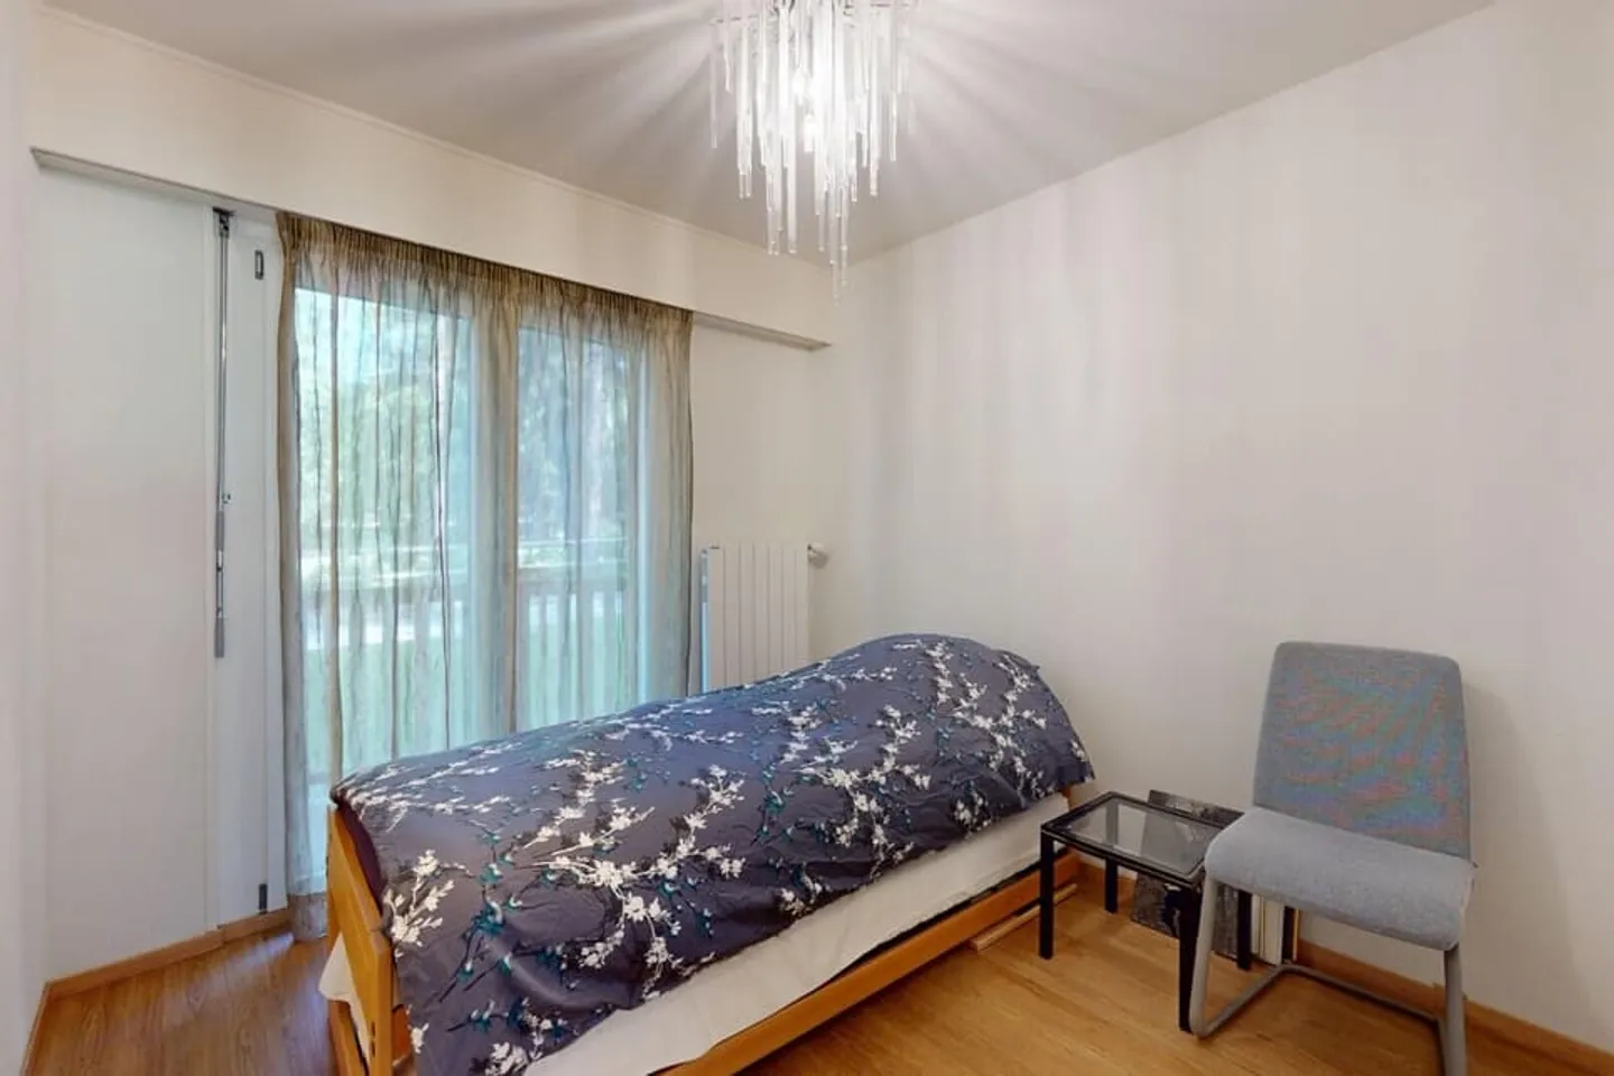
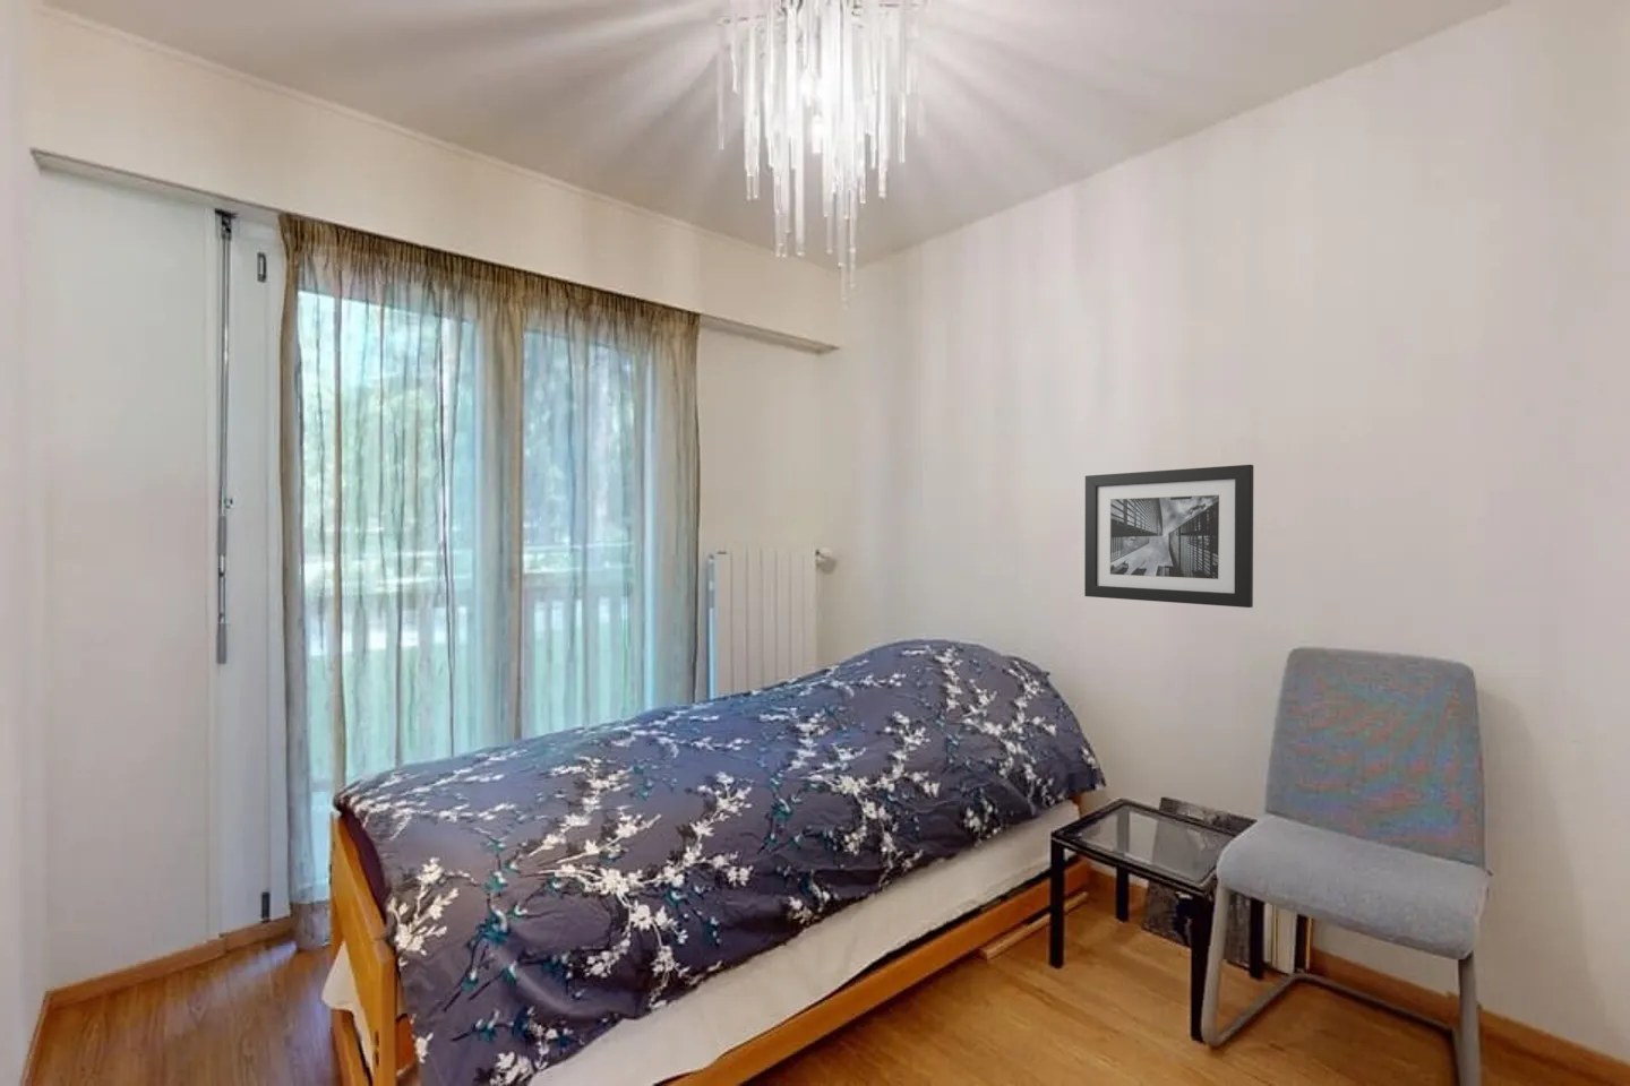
+ wall art (1162, 535)
